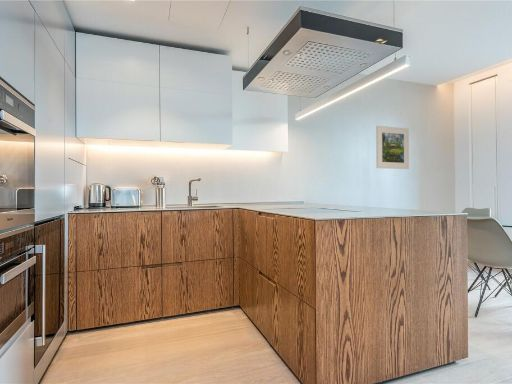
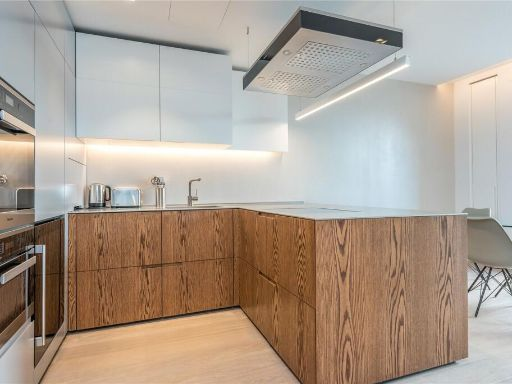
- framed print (392, 147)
